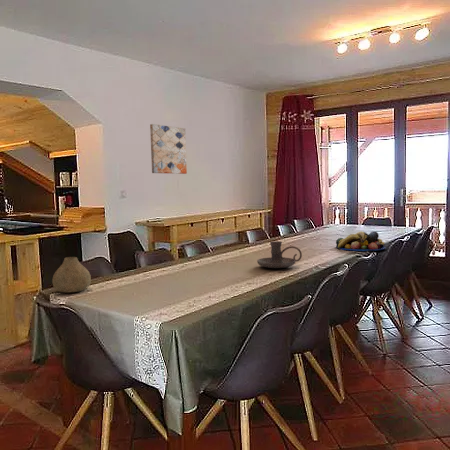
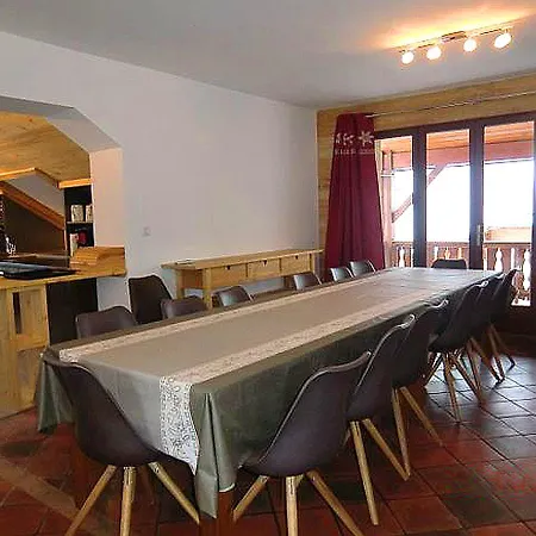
- vase (71, 274)
- wall art (169, 150)
- fruit bowl (360, 239)
- candle holder (280, 254)
